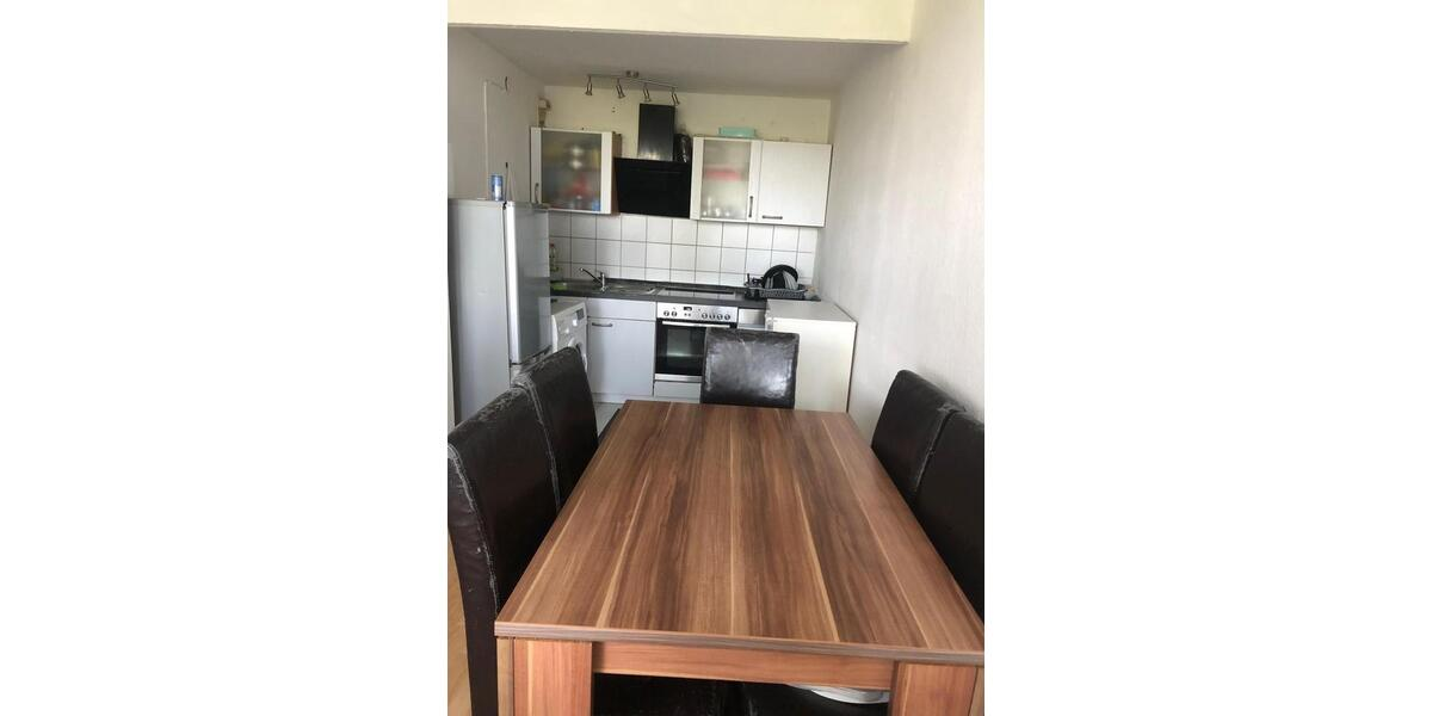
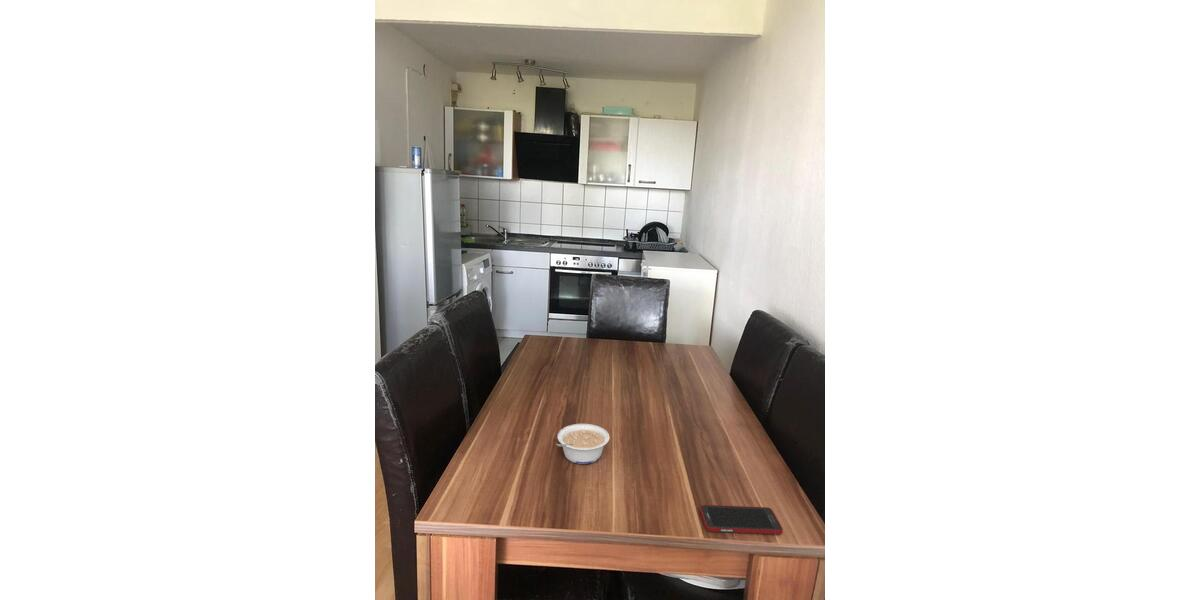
+ legume (582, 444)
+ cell phone (739, 519)
